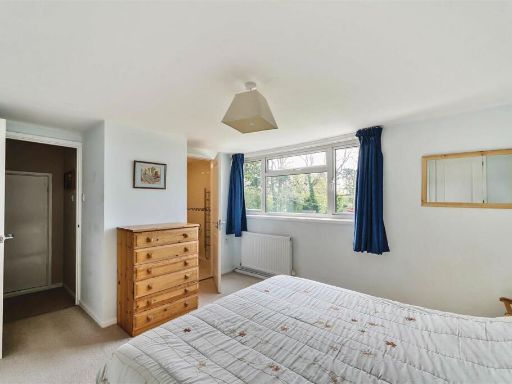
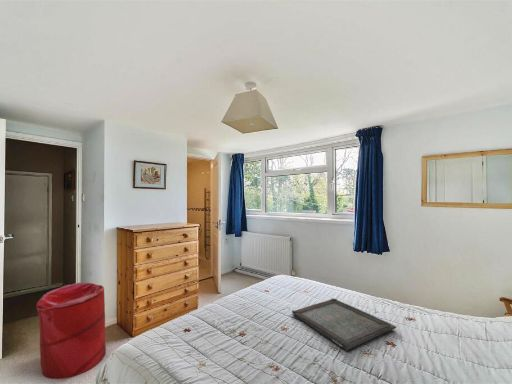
+ laundry hamper (73, 326)
+ serving tray (340, 319)
